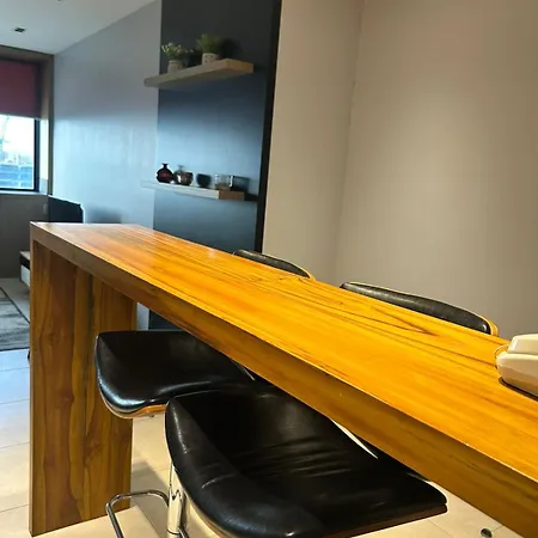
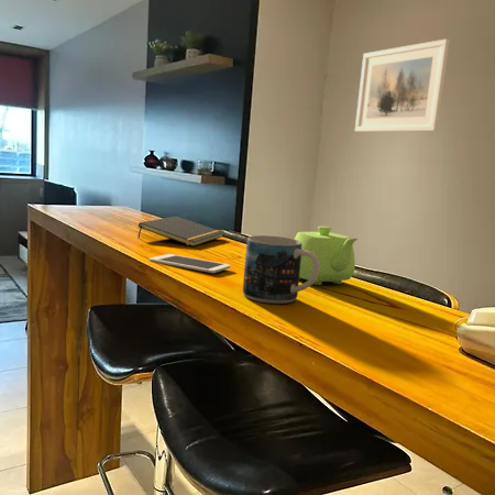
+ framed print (397, 89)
+ cell phone (189, 263)
+ teapot (326, 254)
+ mug (283, 271)
+ notepad (184, 230)
